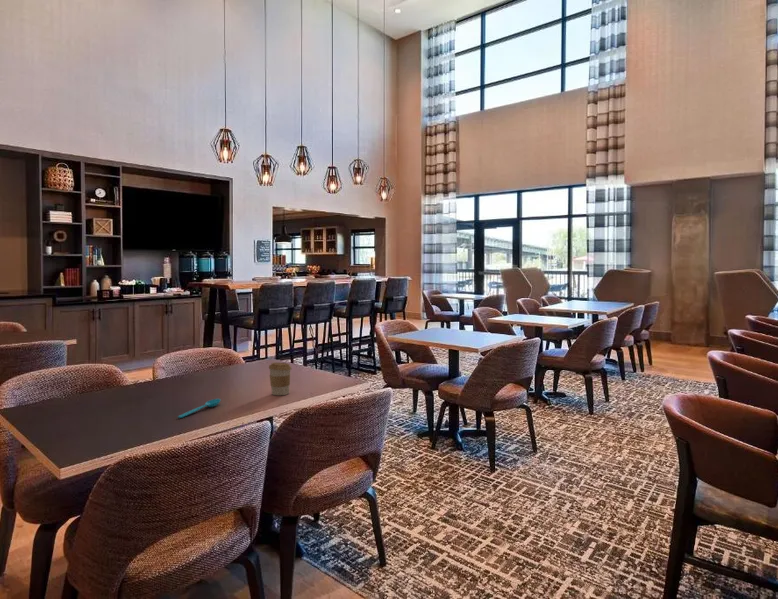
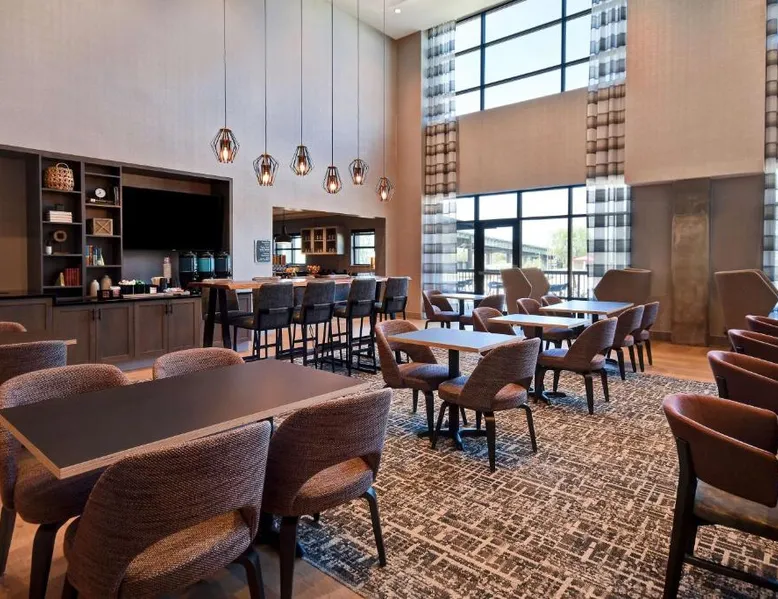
- spoon (200, 407)
- coffee cup (280, 377)
